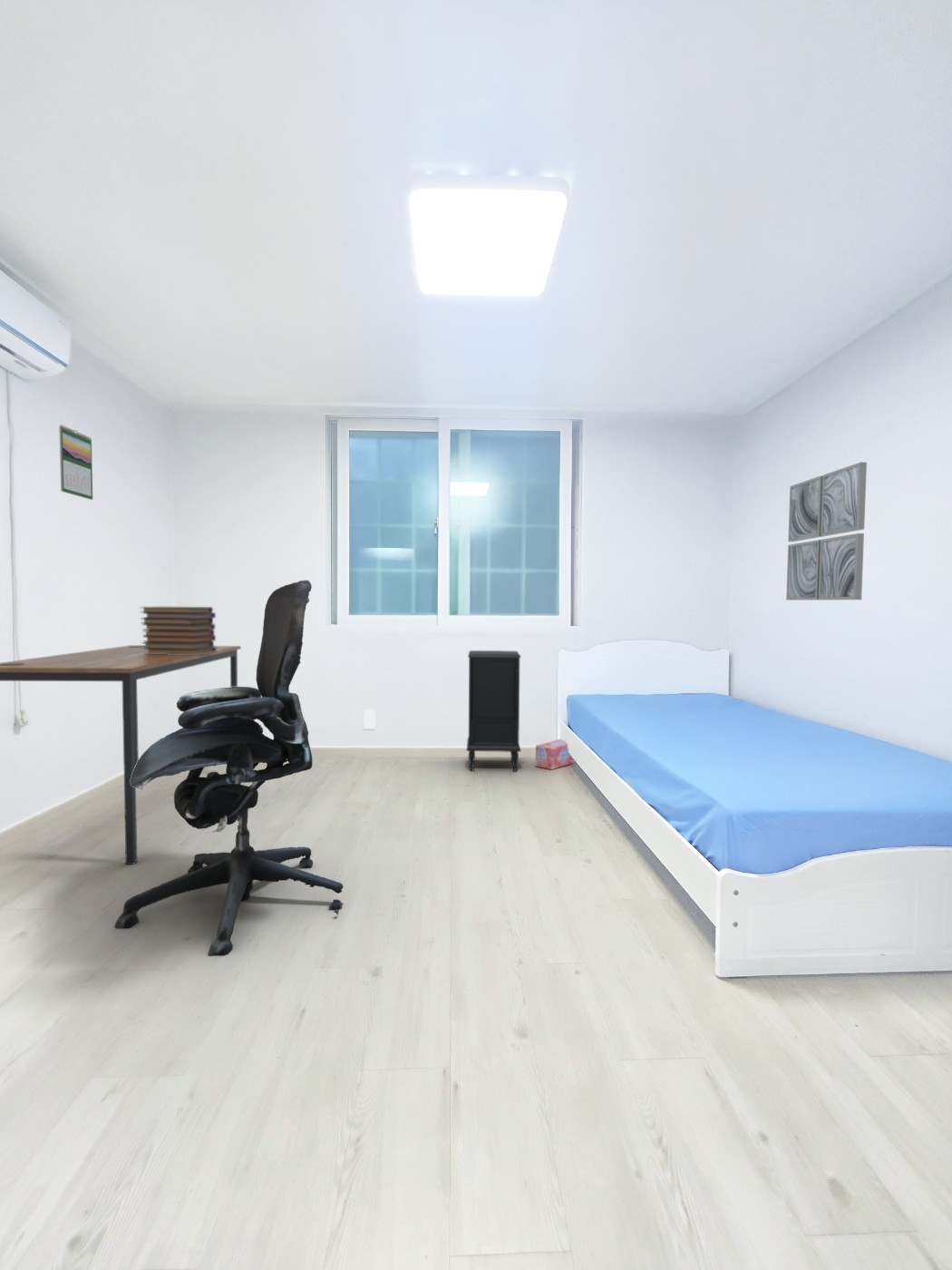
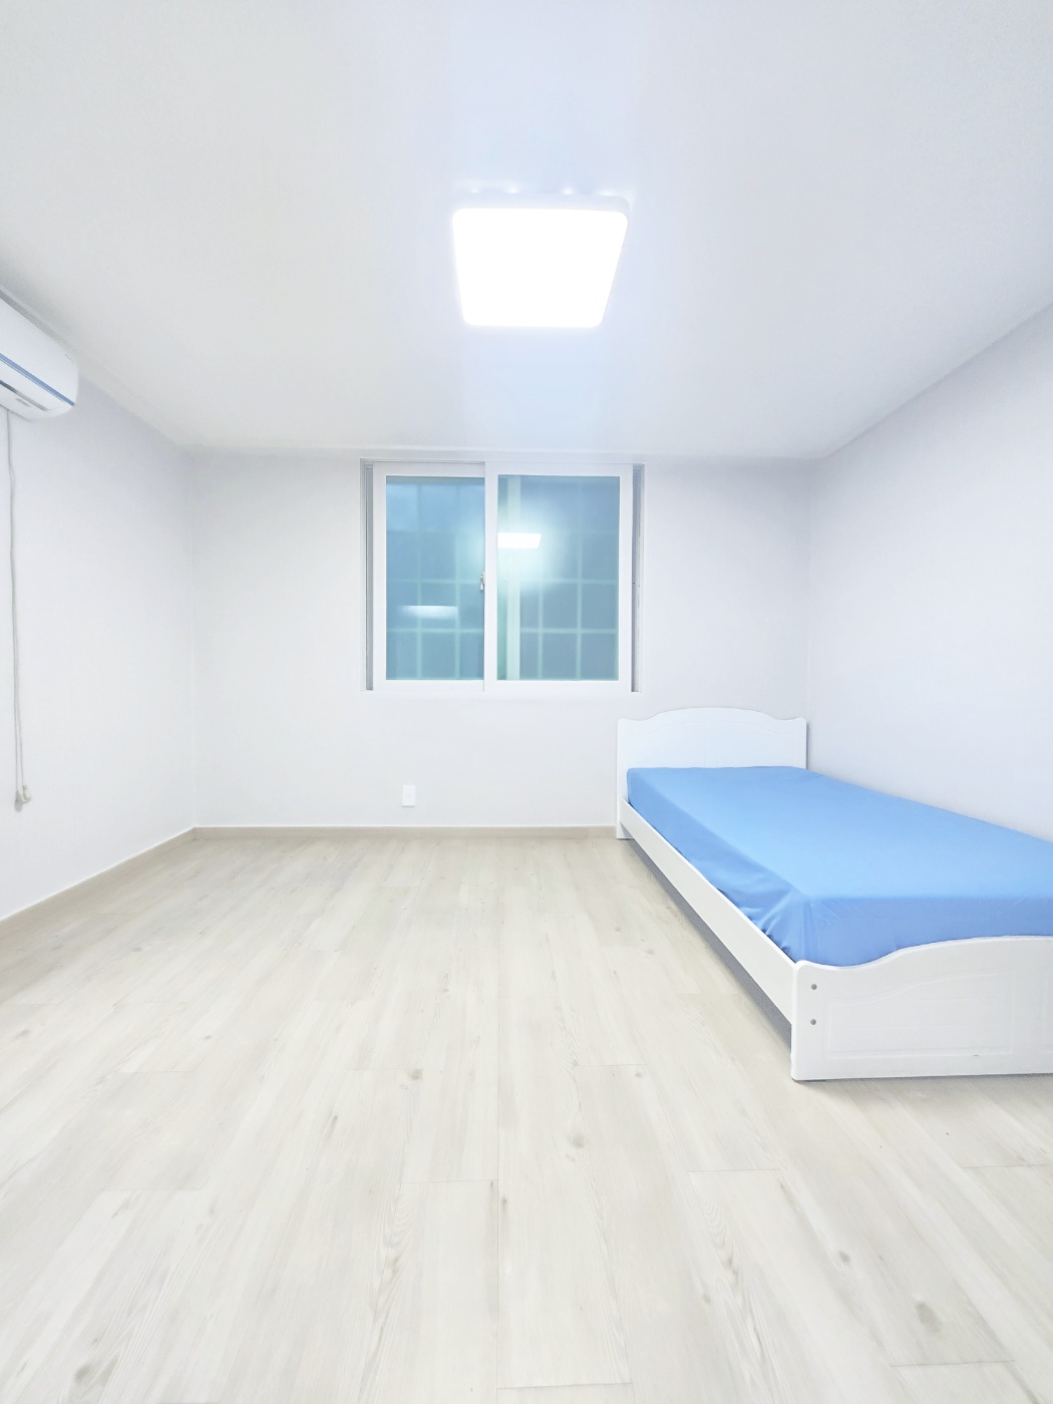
- nightstand (493, 709)
- book stack (178, 630)
- box (556, 754)
- wall art (822, 539)
- office chair (238, 741)
- calendar (76, 463)
- desk (131, 735)
